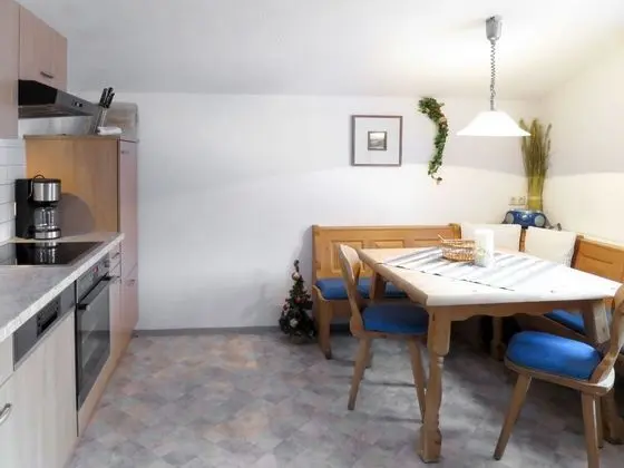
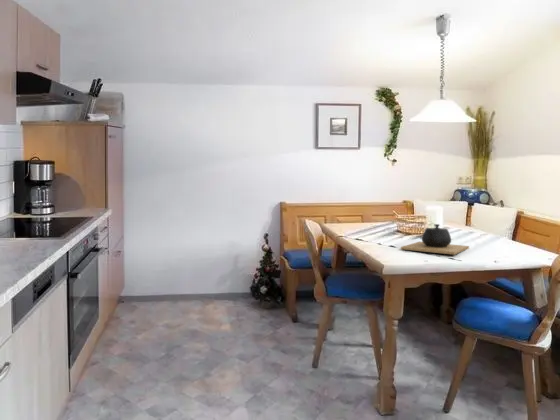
+ teapot (436, 236)
